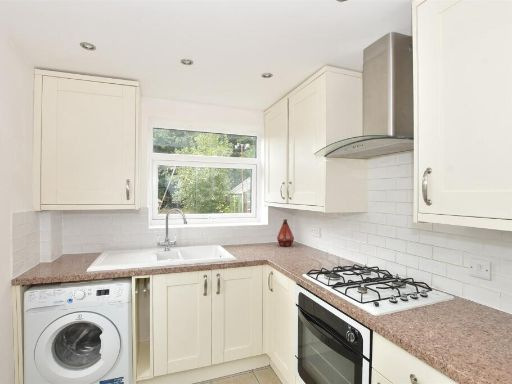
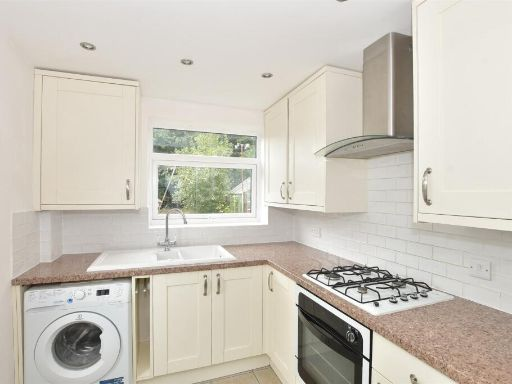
- bottle (285, 232)
